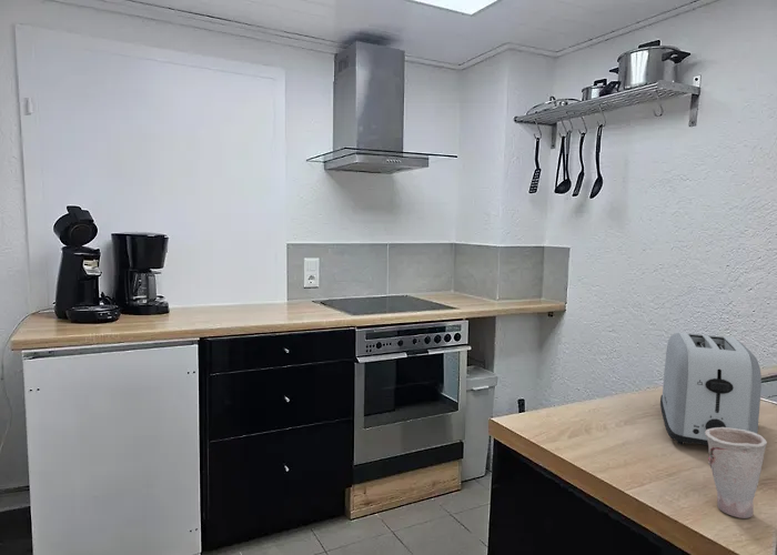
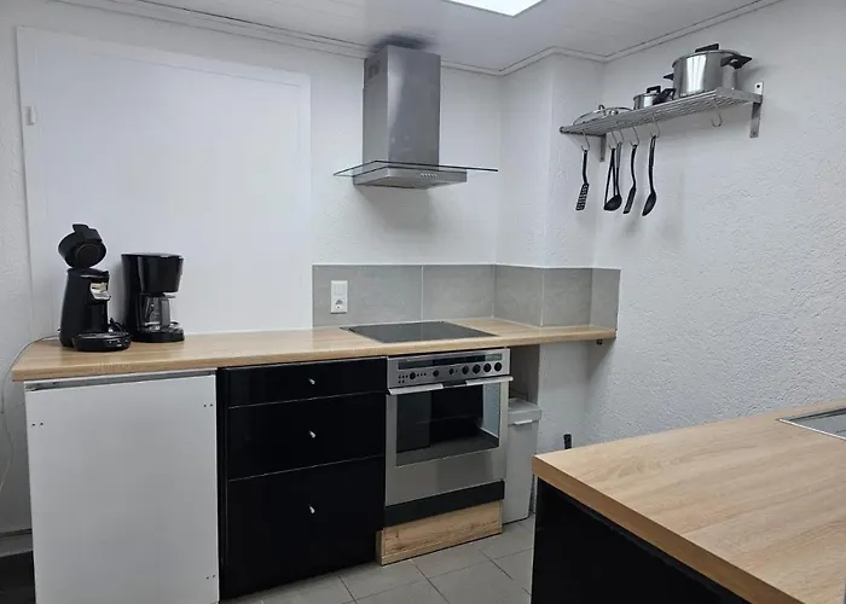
- cup (730, 471)
- toaster (706, 384)
